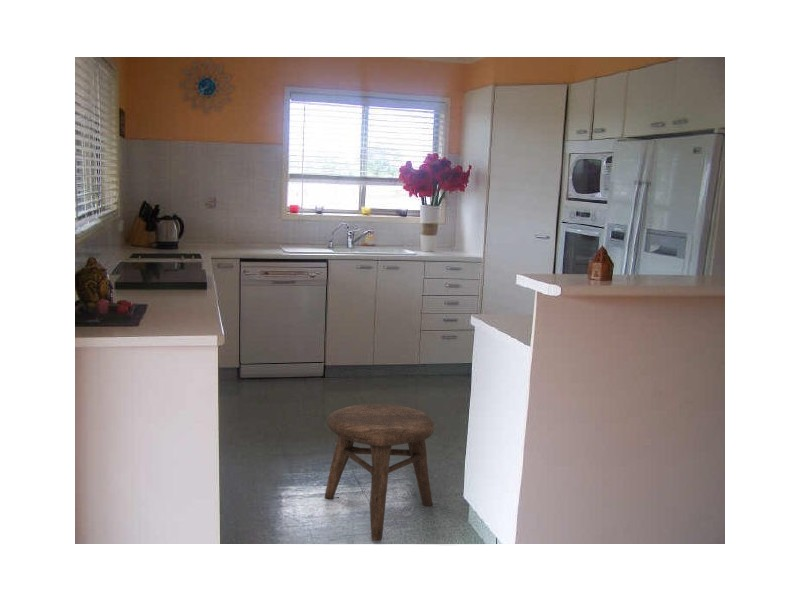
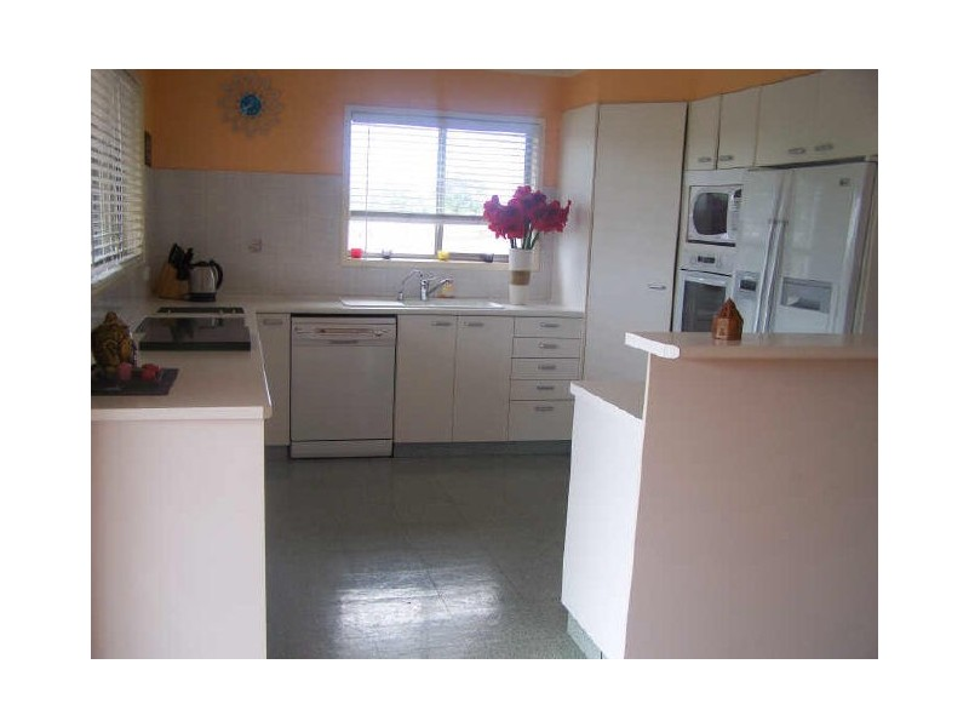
- stool (383, 464)
